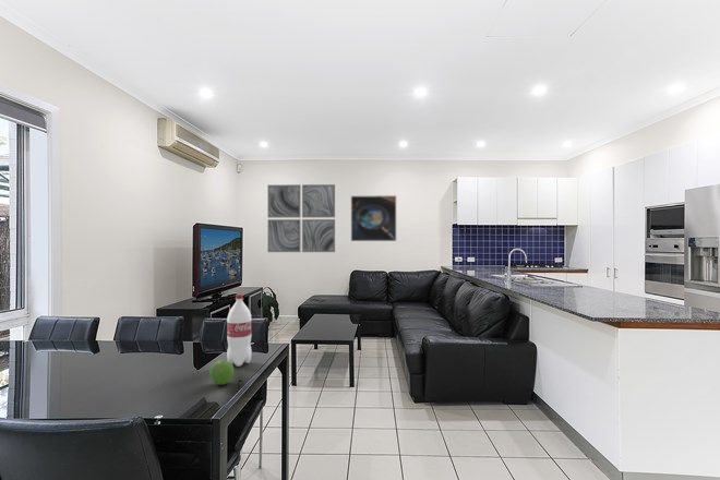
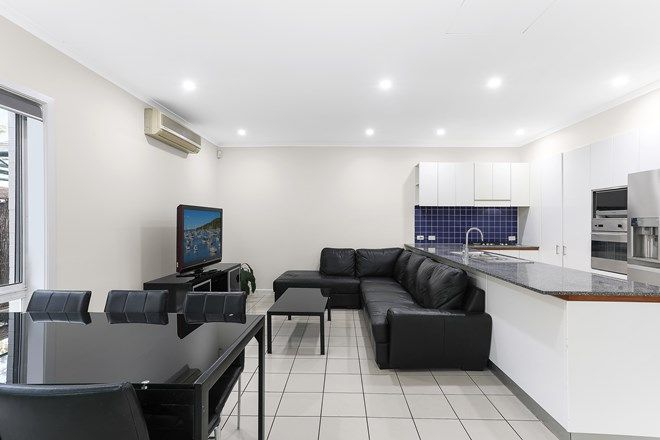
- fruit (221, 372)
- wall art (300, 217)
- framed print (373, 218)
- bottle (239, 328)
